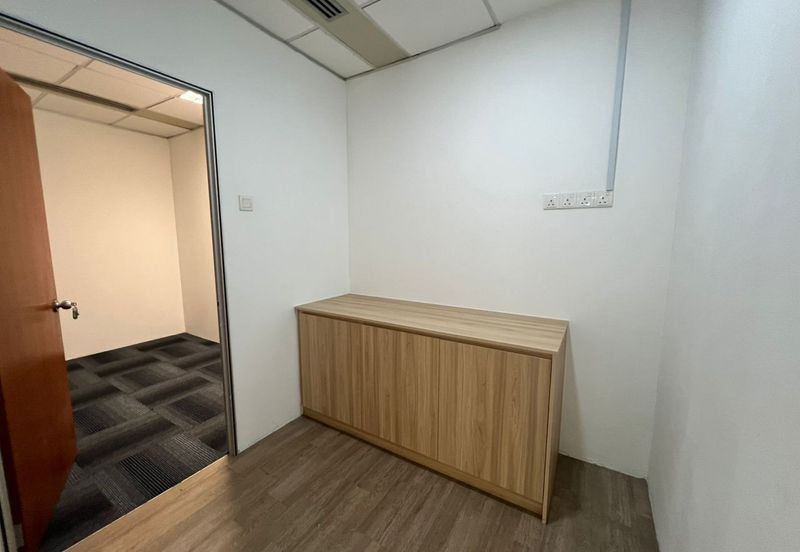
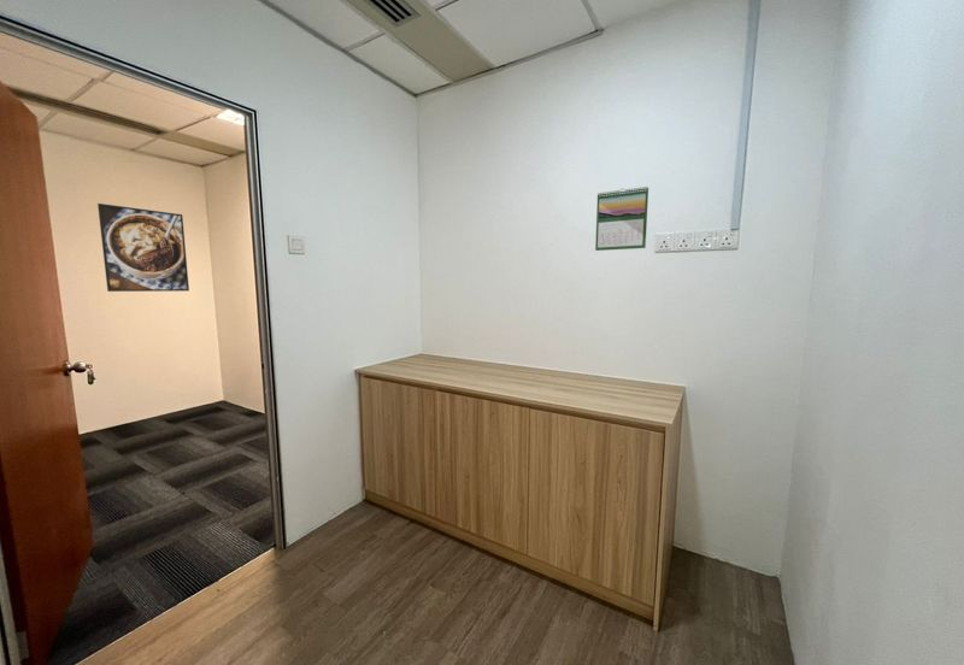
+ calendar (621, 219)
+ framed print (147, 251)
